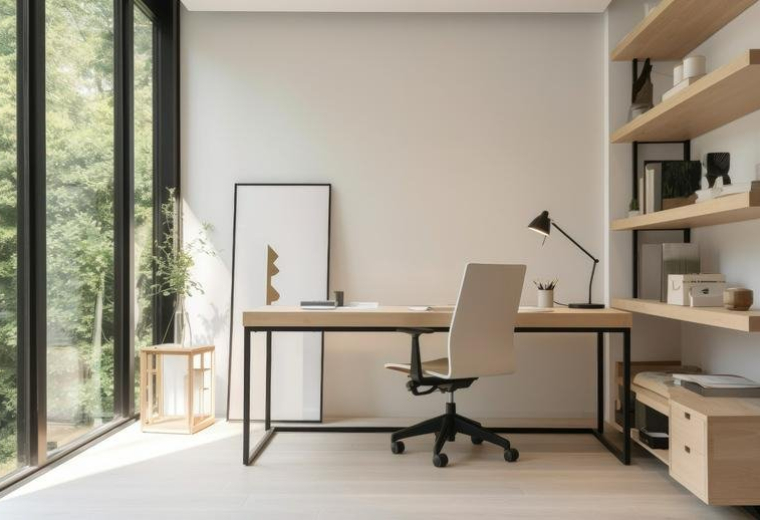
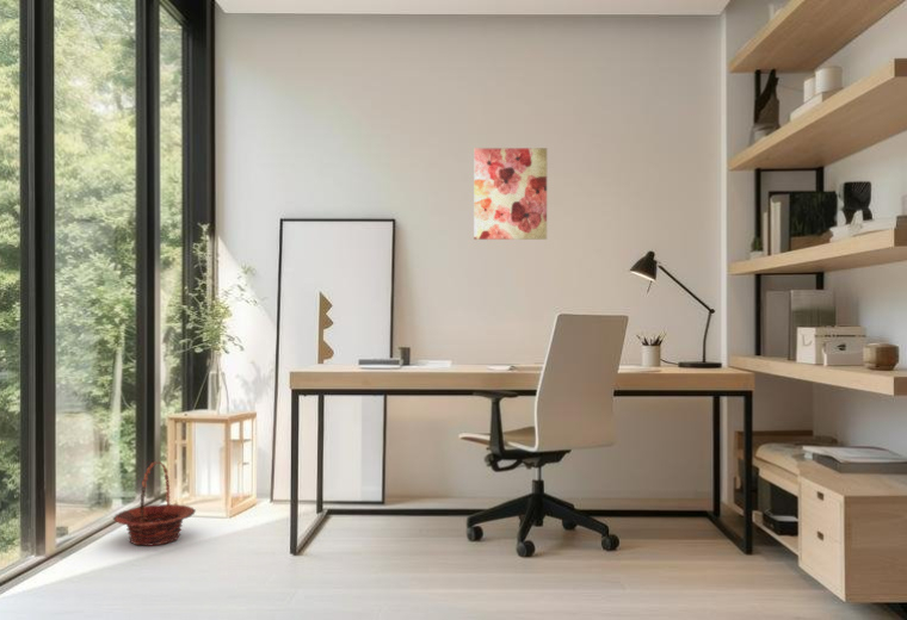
+ basket (155, 506)
+ wall art (510, 193)
